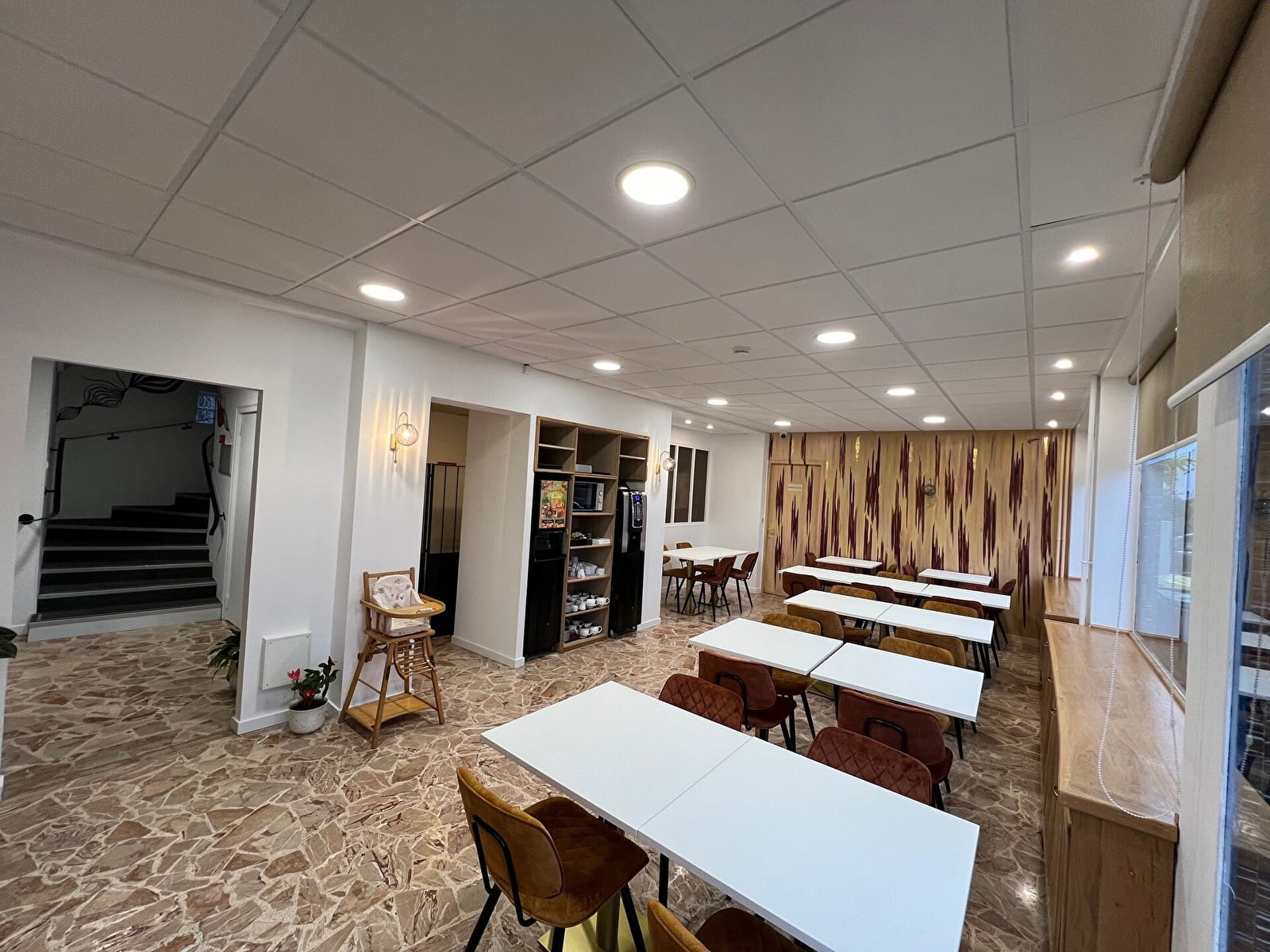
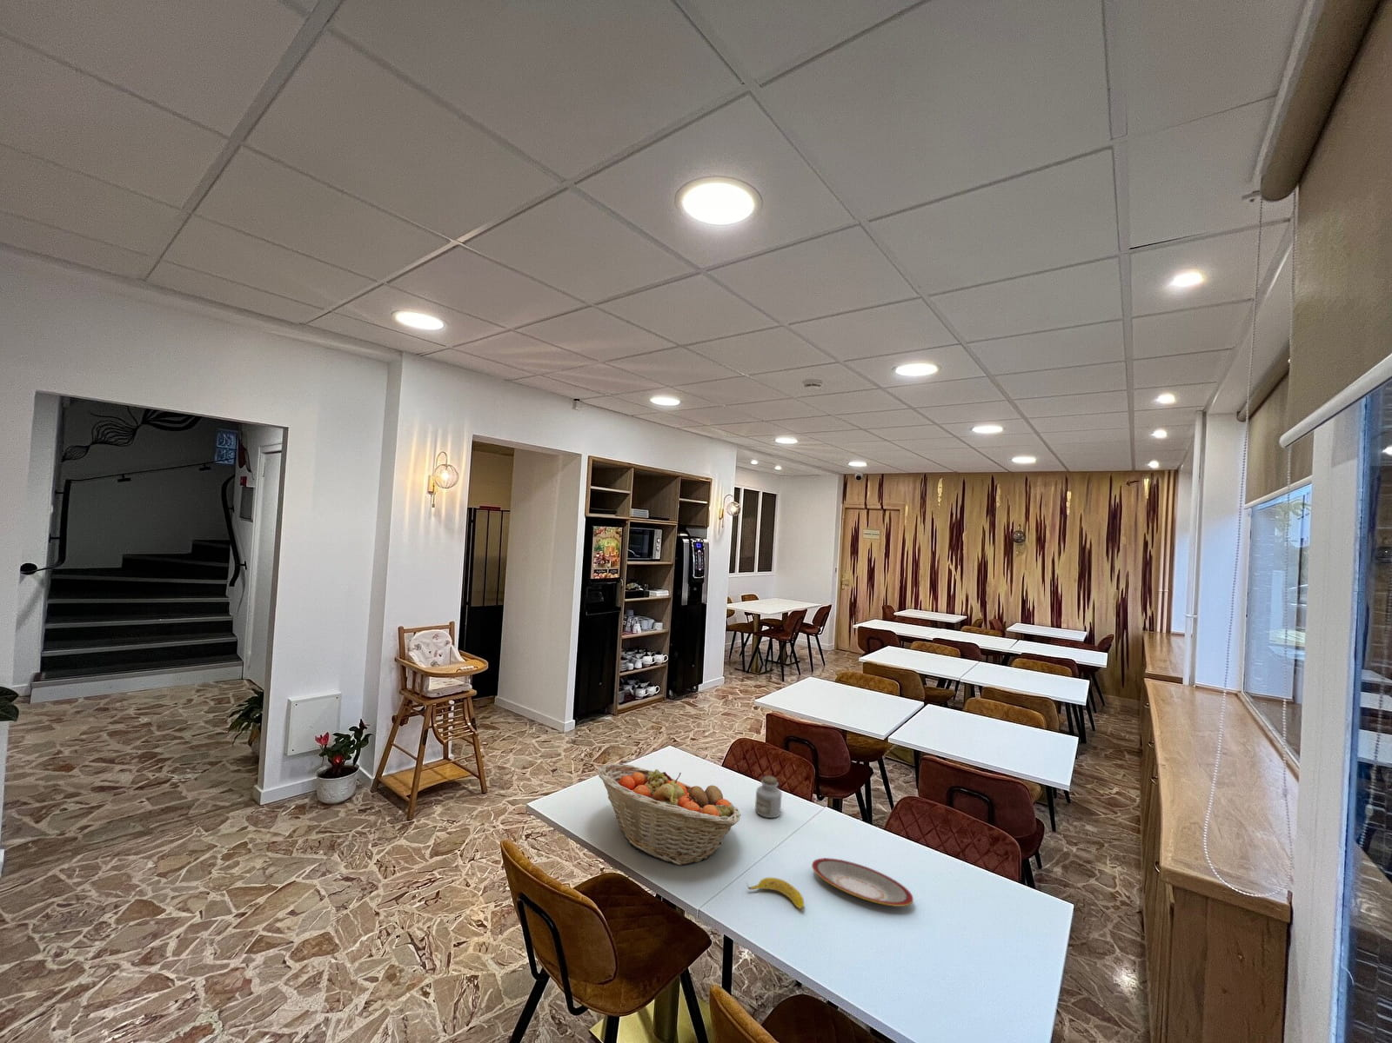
+ banana (778, 891)
+ plate (859, 884)
+ fruit basket (665, 803)
+ jar (768, 794)
